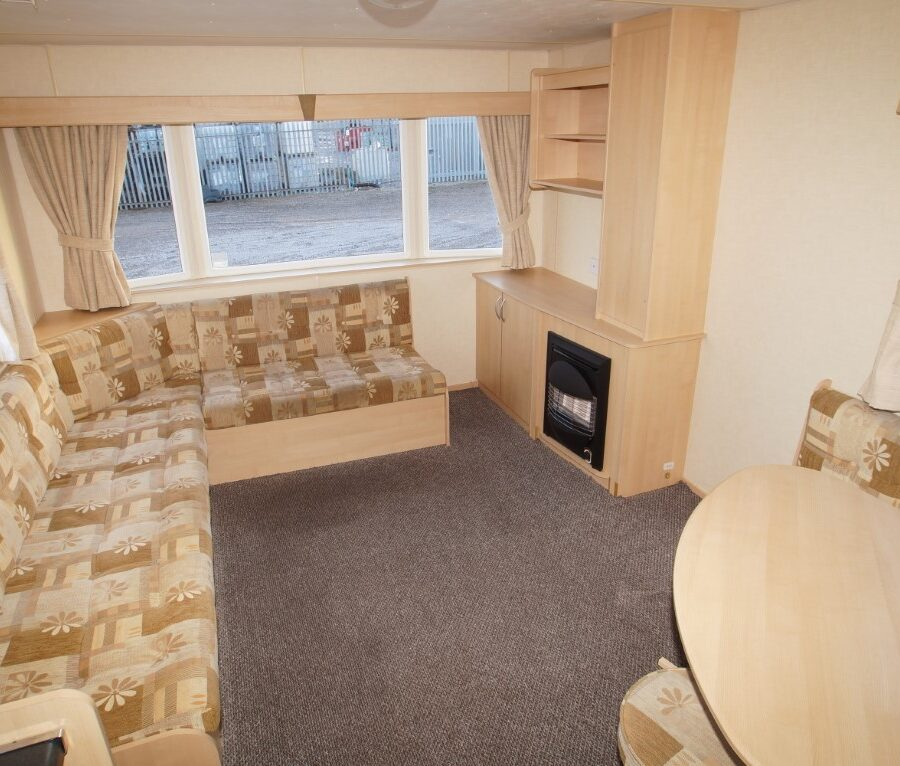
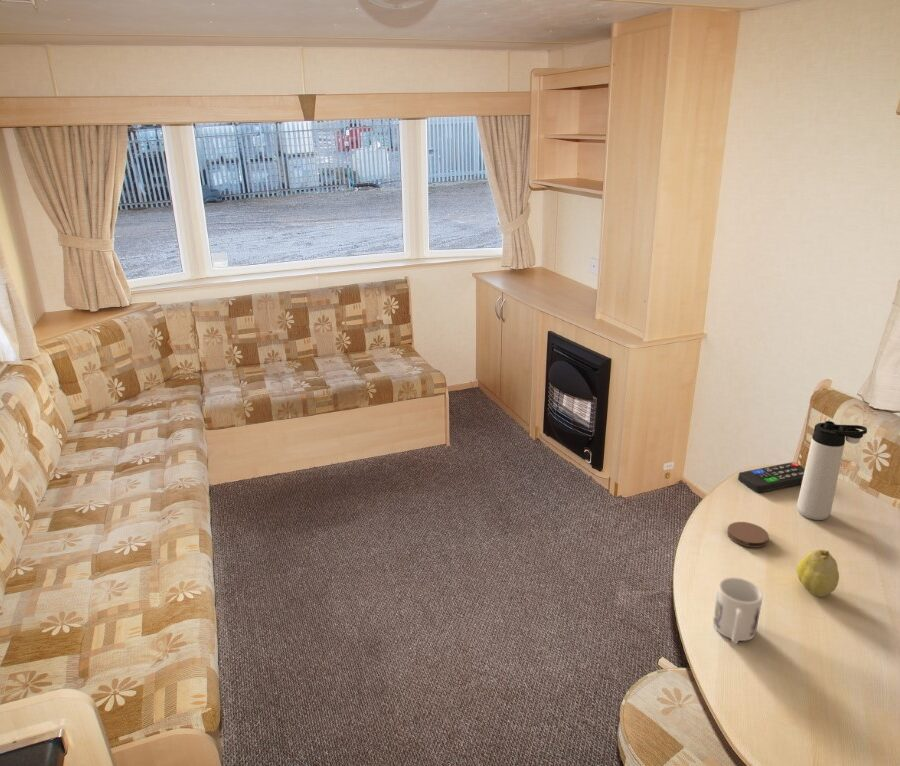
+ remote control (776, 476)
+ mug (737, 614)
+ thermos bottle (830, 471)
+ fruit (818, 569)
+ coaster (747, 534)
